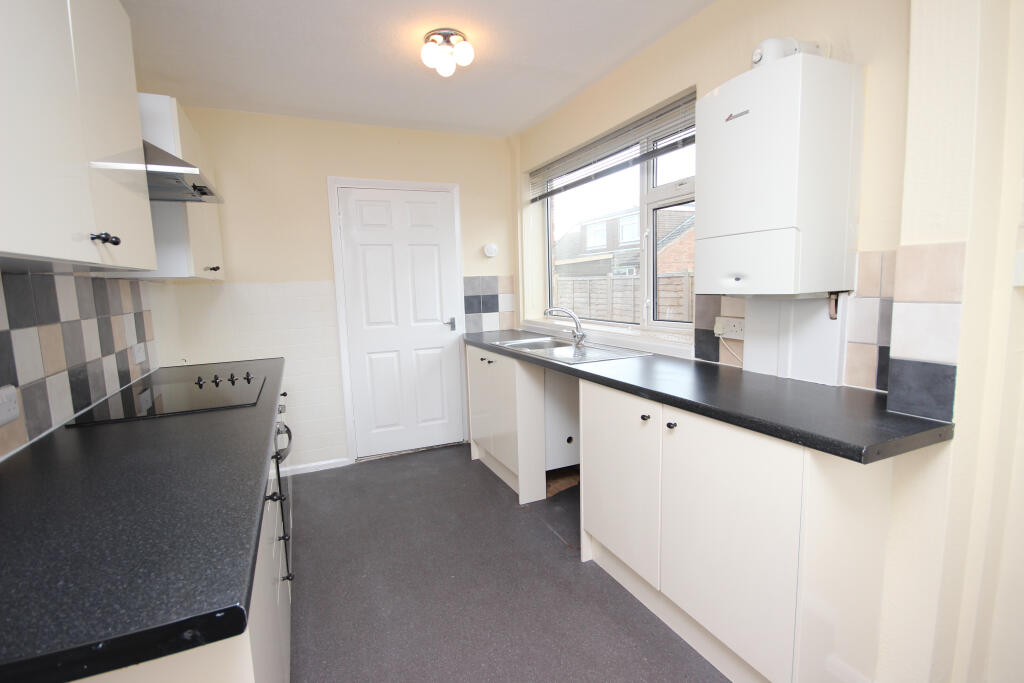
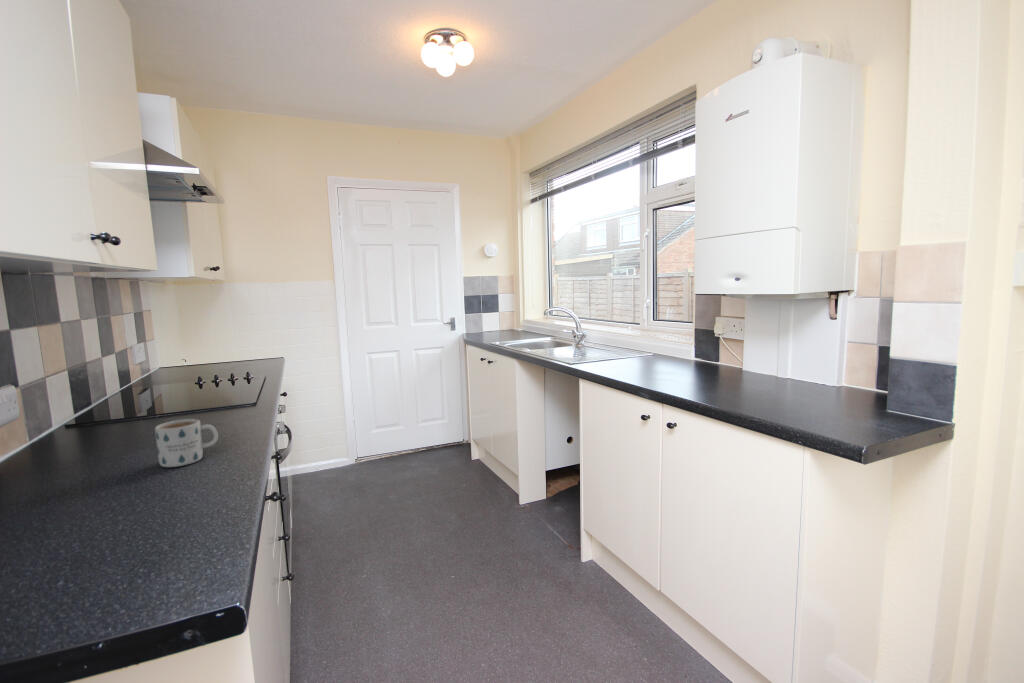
+ mug (188, 441)
